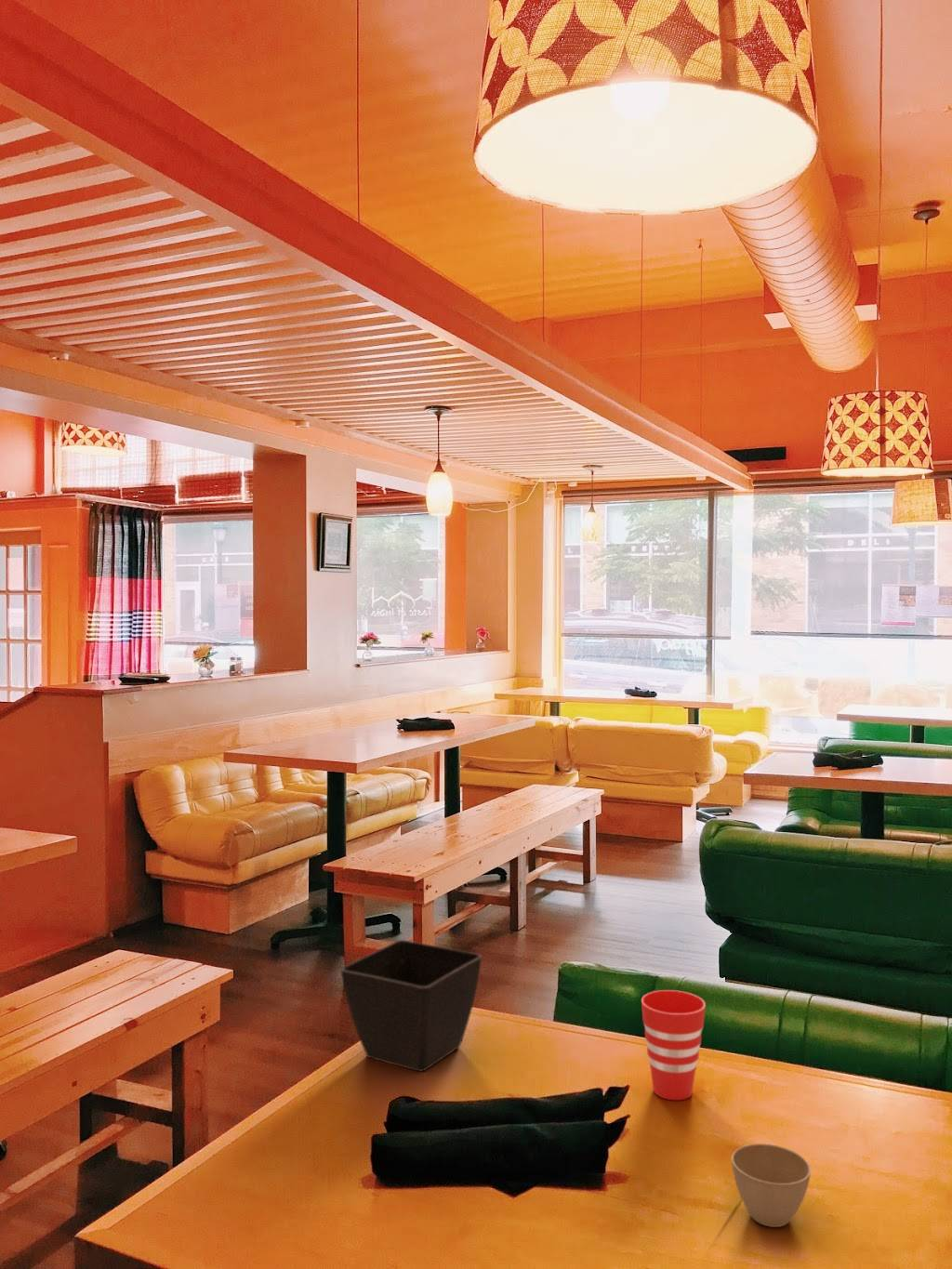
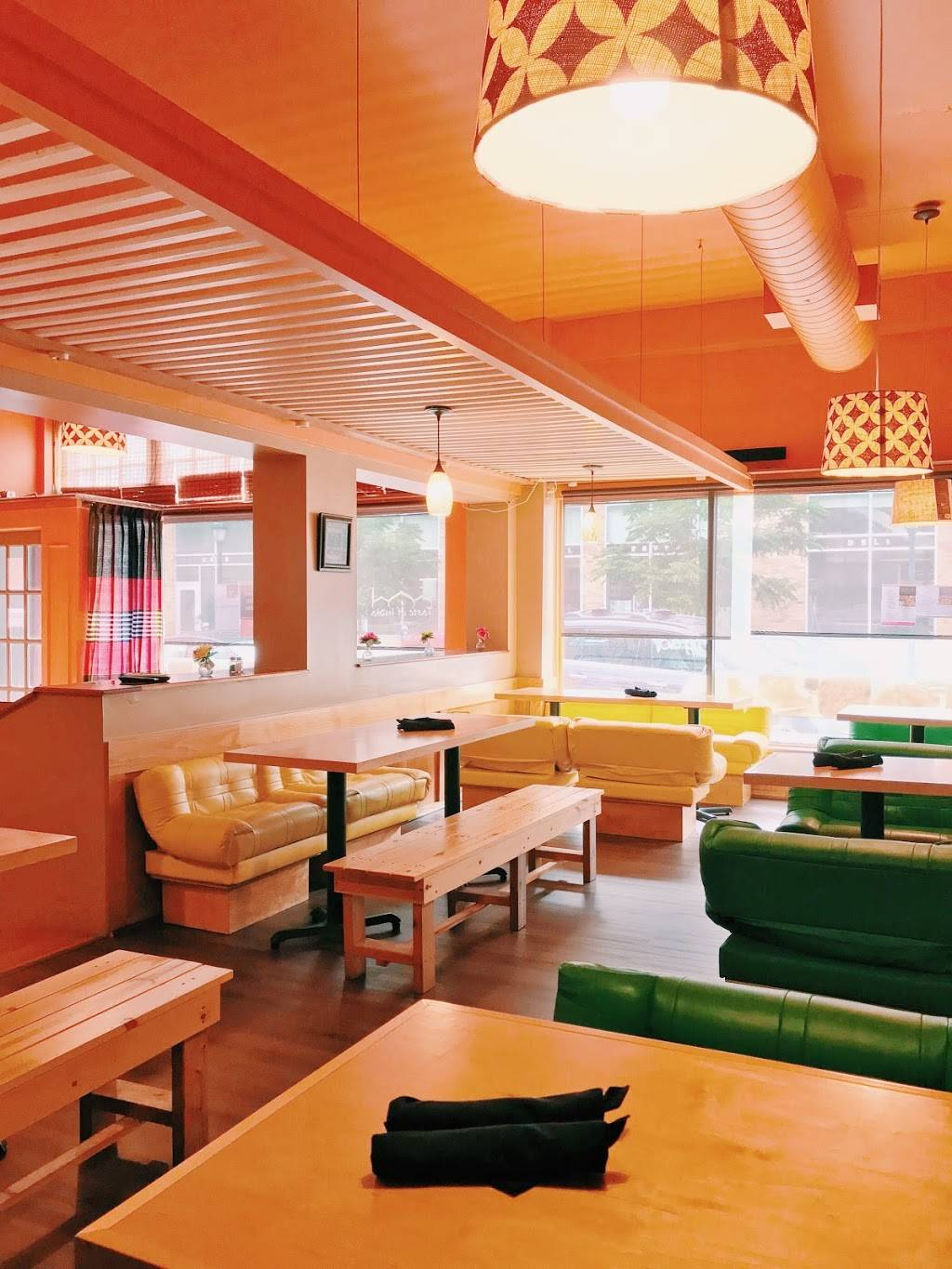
- cup (672, 1046)
- flower pot (412, 1007)
- flower pot (770, 1189)
